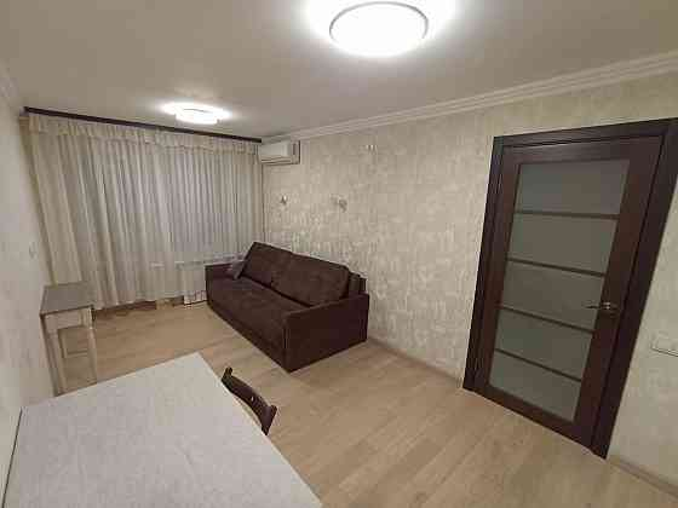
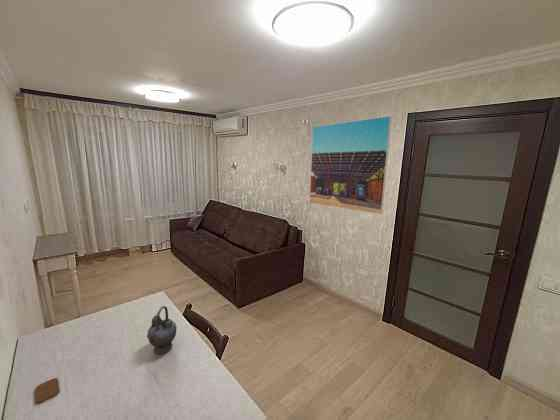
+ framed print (344, 166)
+ teapot (160, 329)
+ coaster (47, 389)
